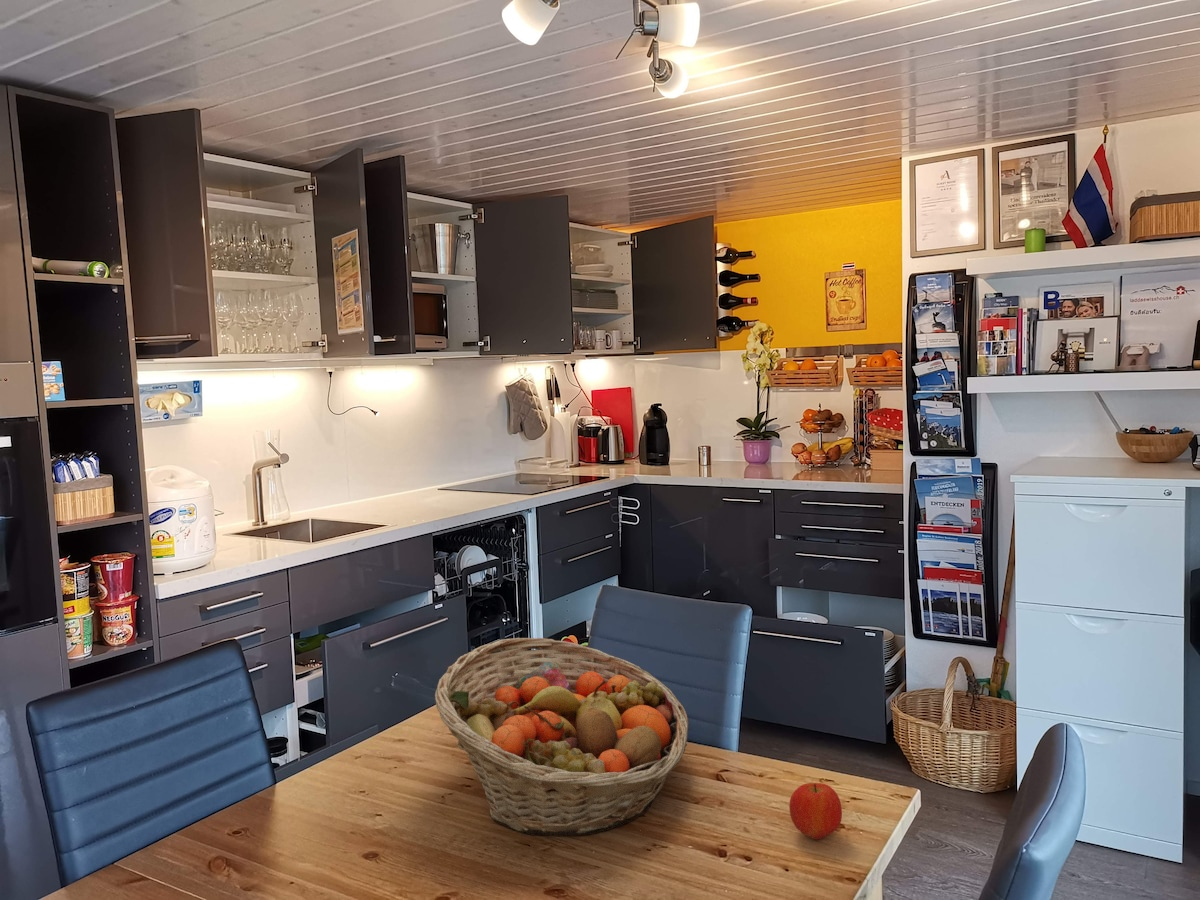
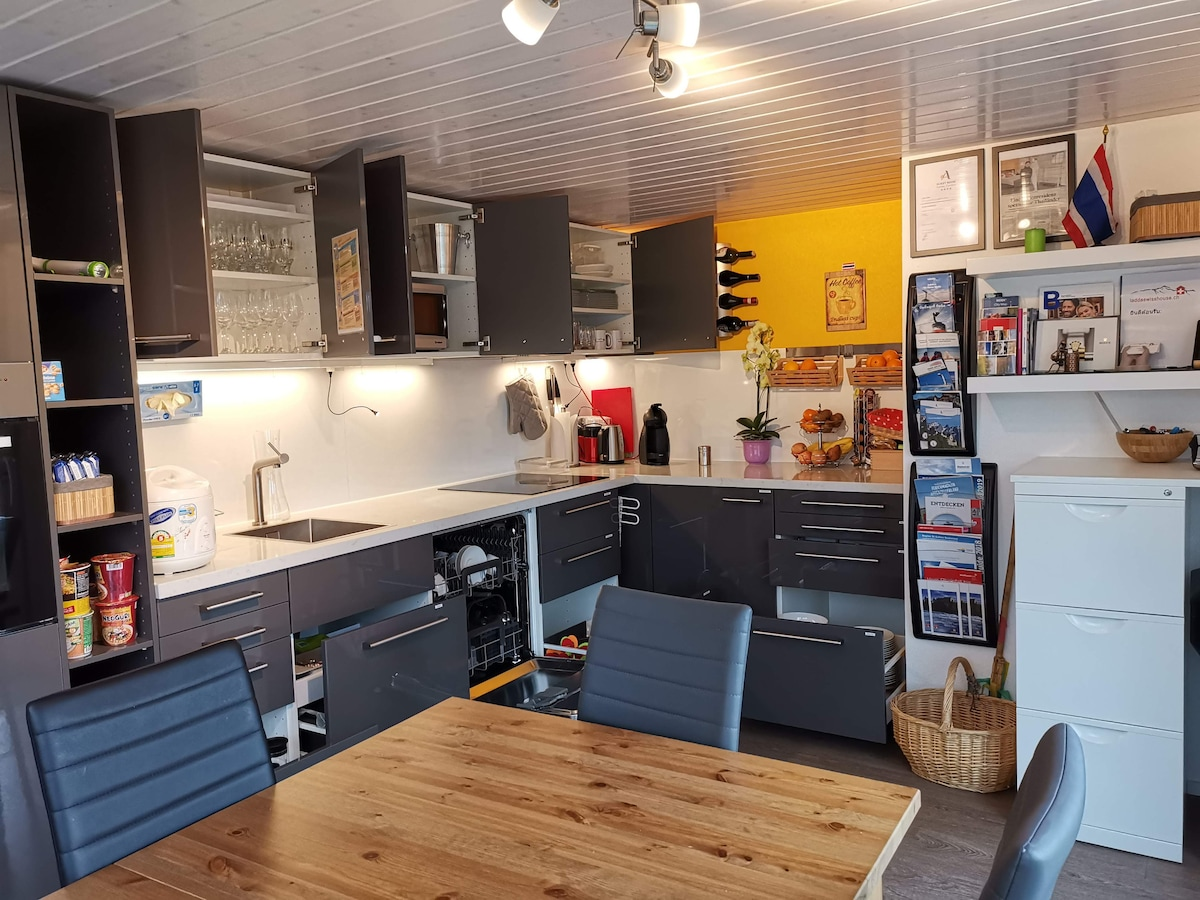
- fruit basket (566, 725)
- apple (815, 809)
